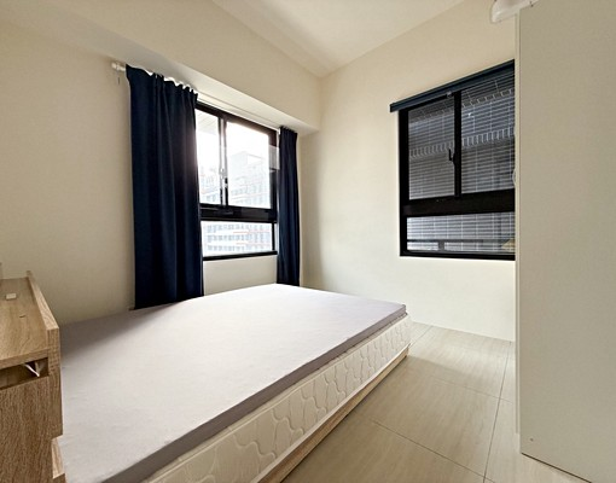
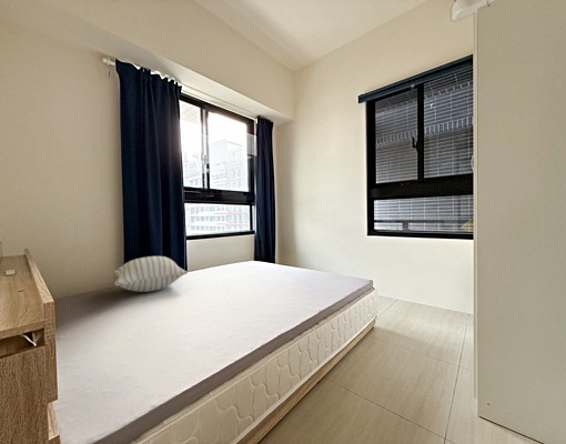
+ pillow (150, 272)
